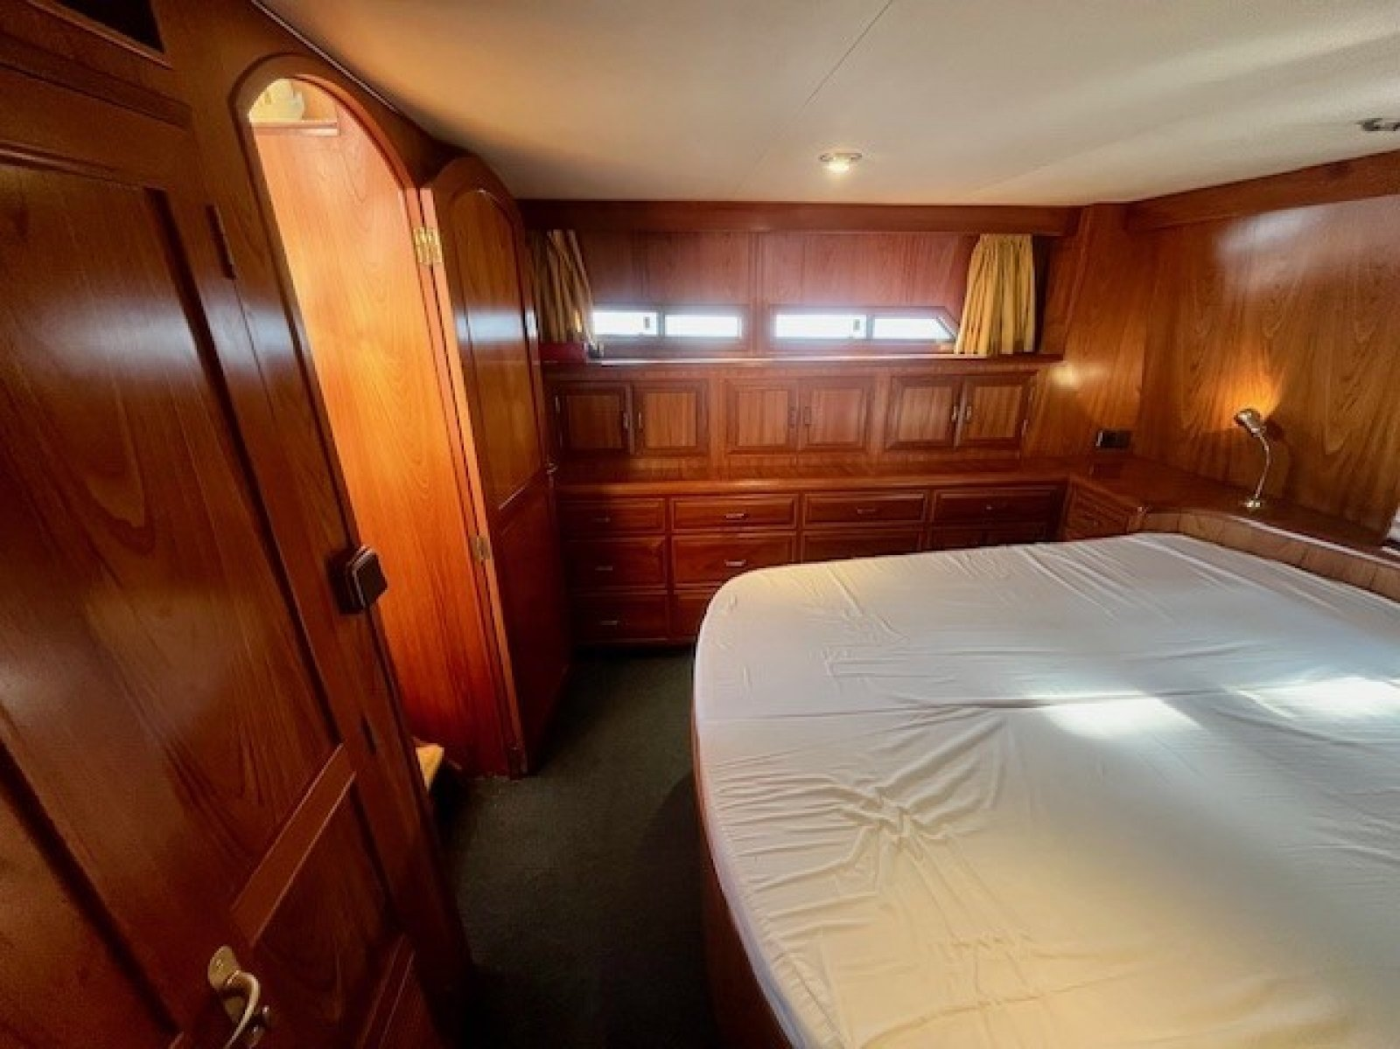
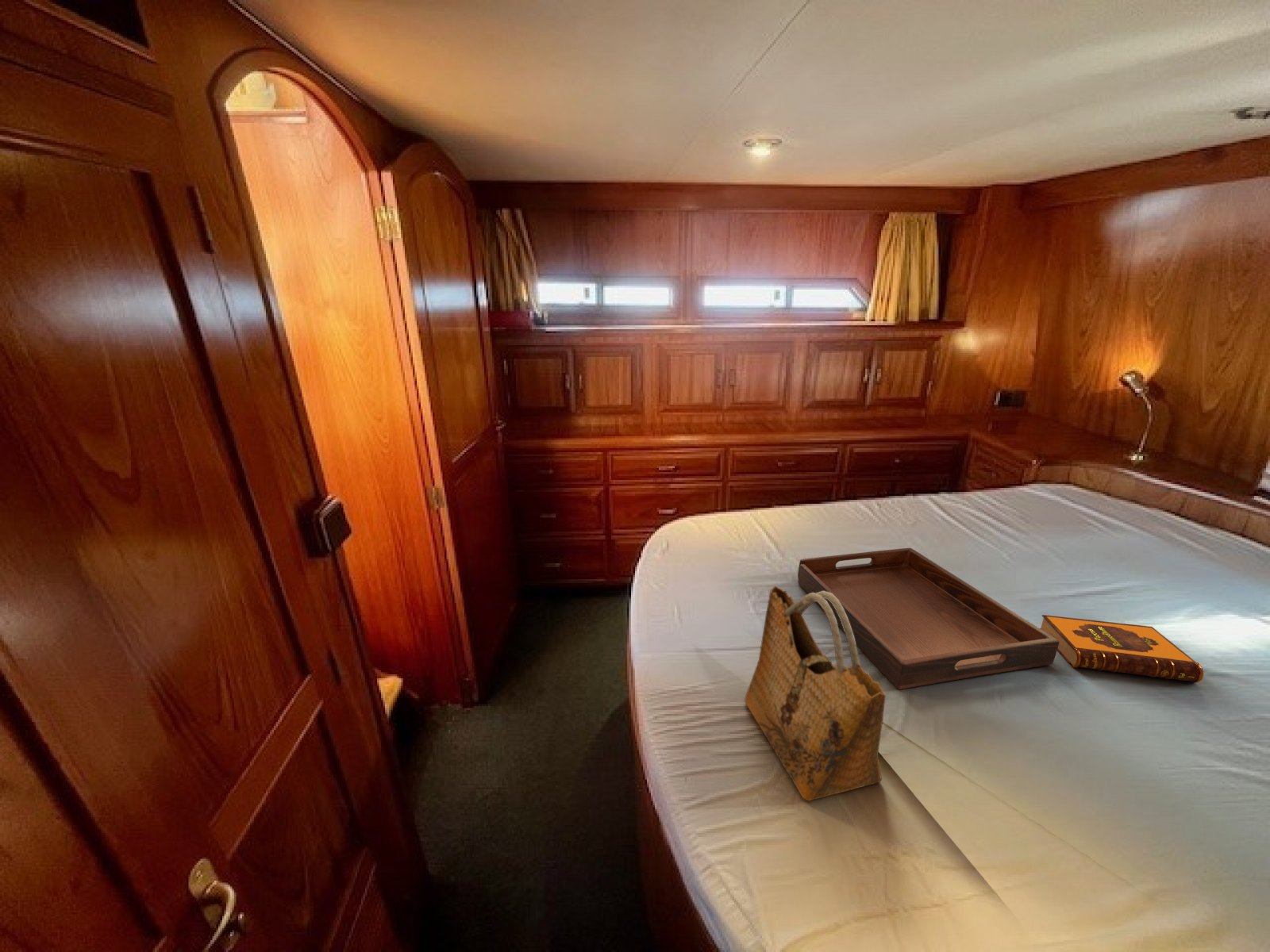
+ grocery bag (814, 670)
+ serving tray (906, 605)
+ hardback book (1114, 648)
